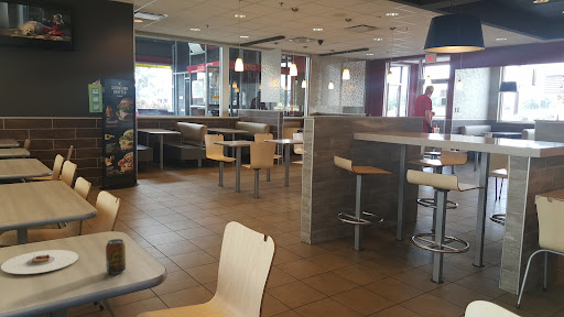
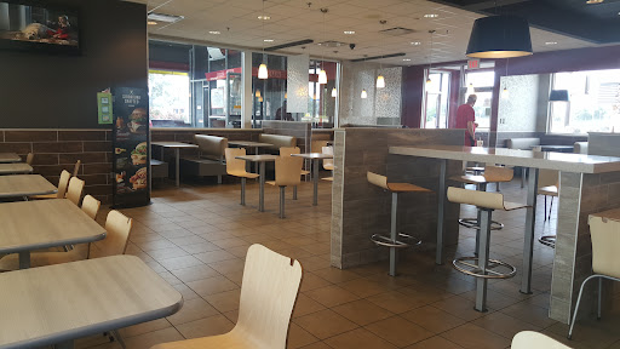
- beverage can (116, 255)
- plate (41, 258)
